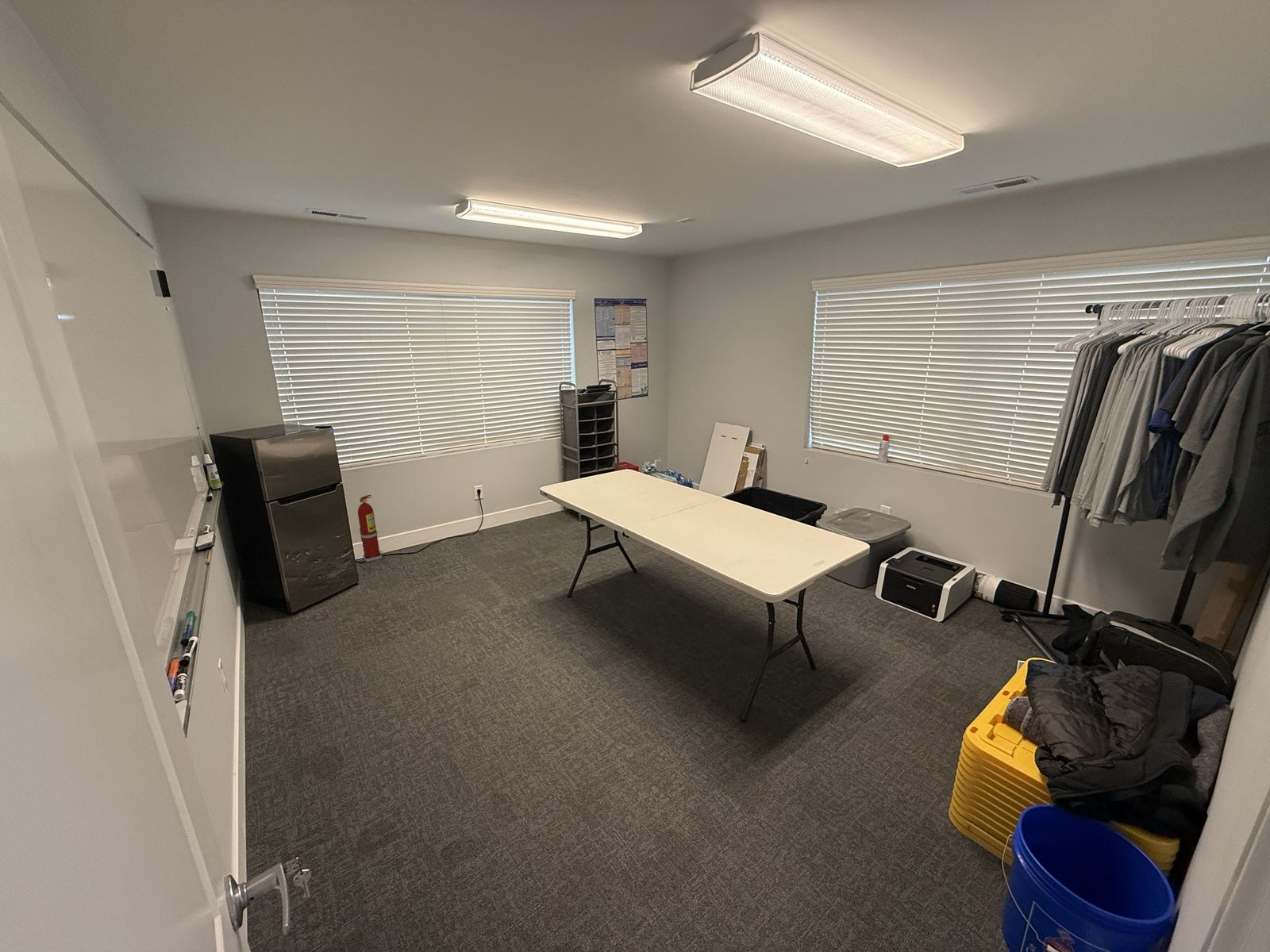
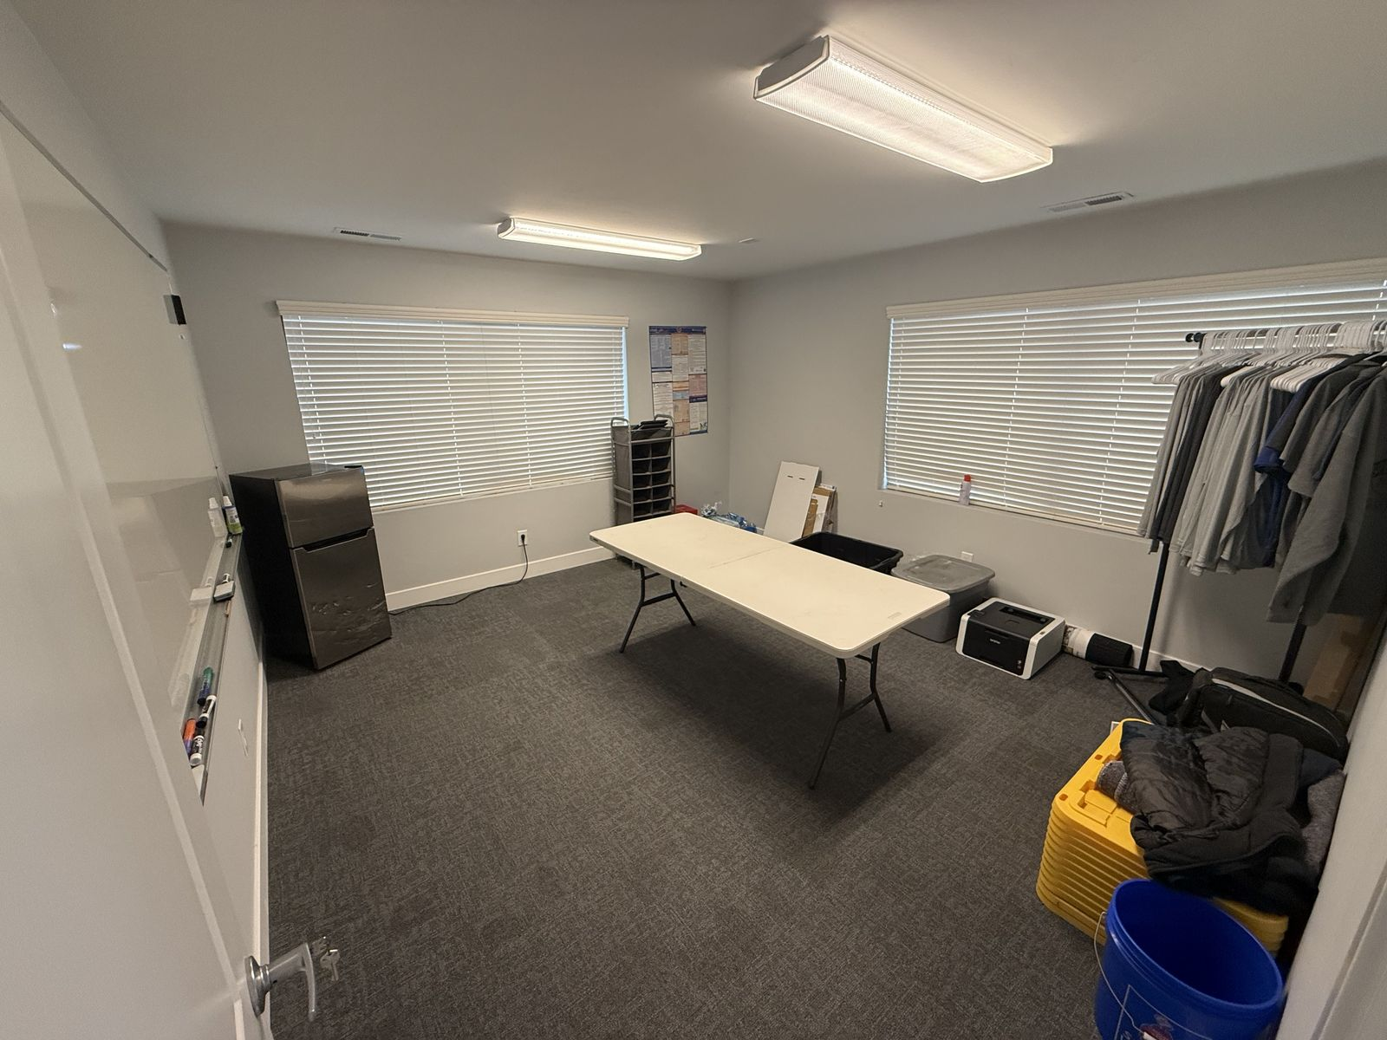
- fire extinguisher (368, 528)
